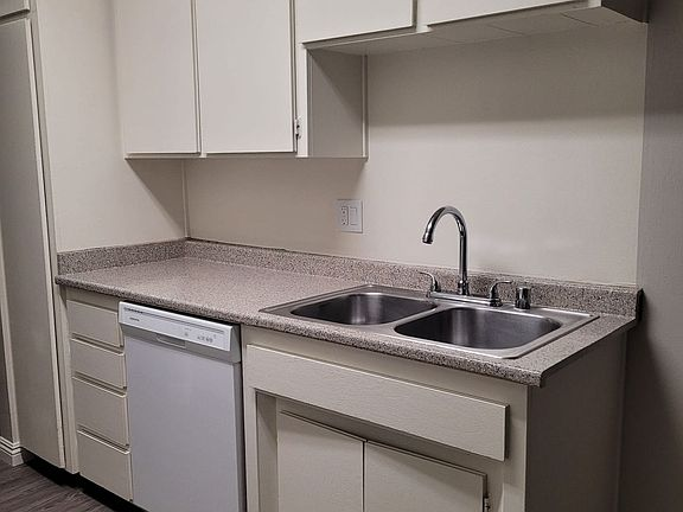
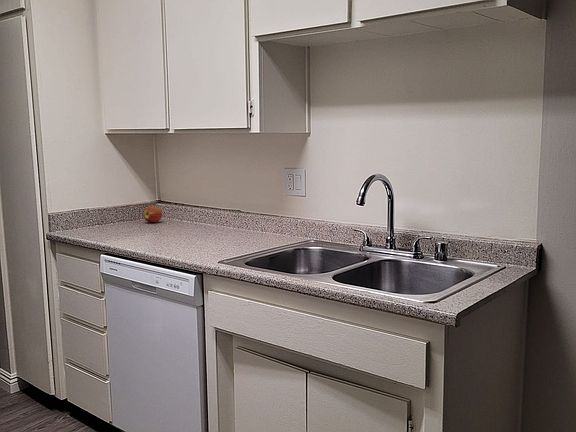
+ apple (153, 214)
